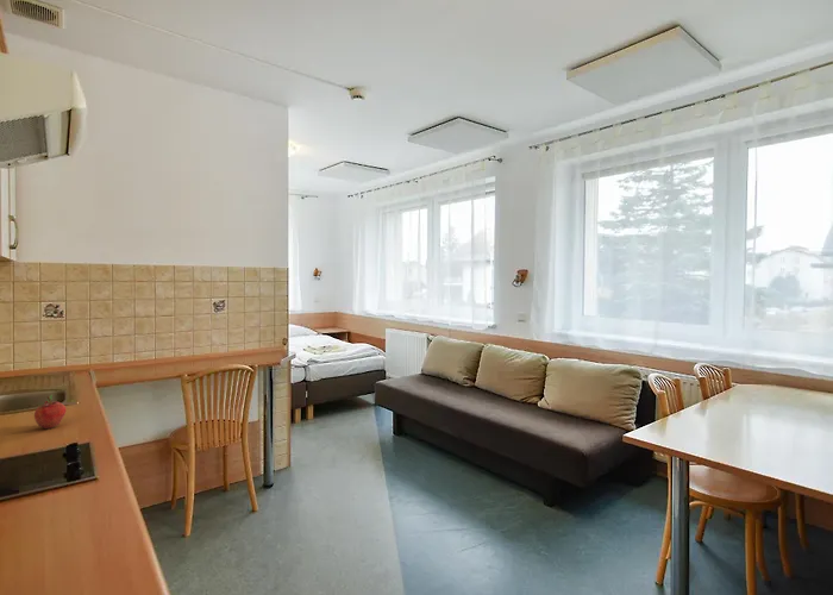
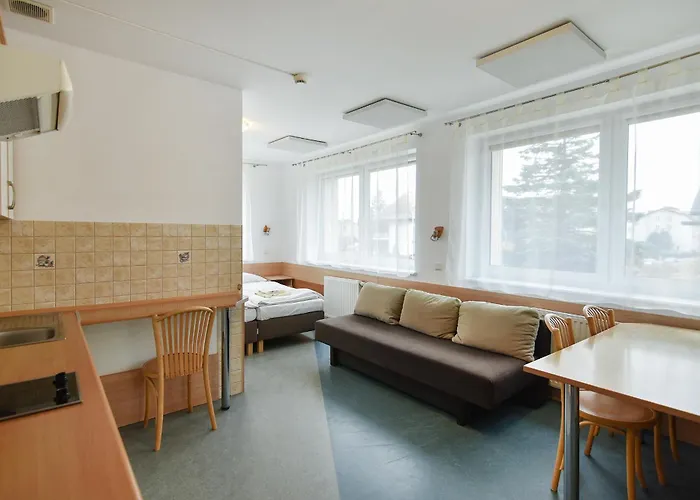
- fruit (50, 411)
